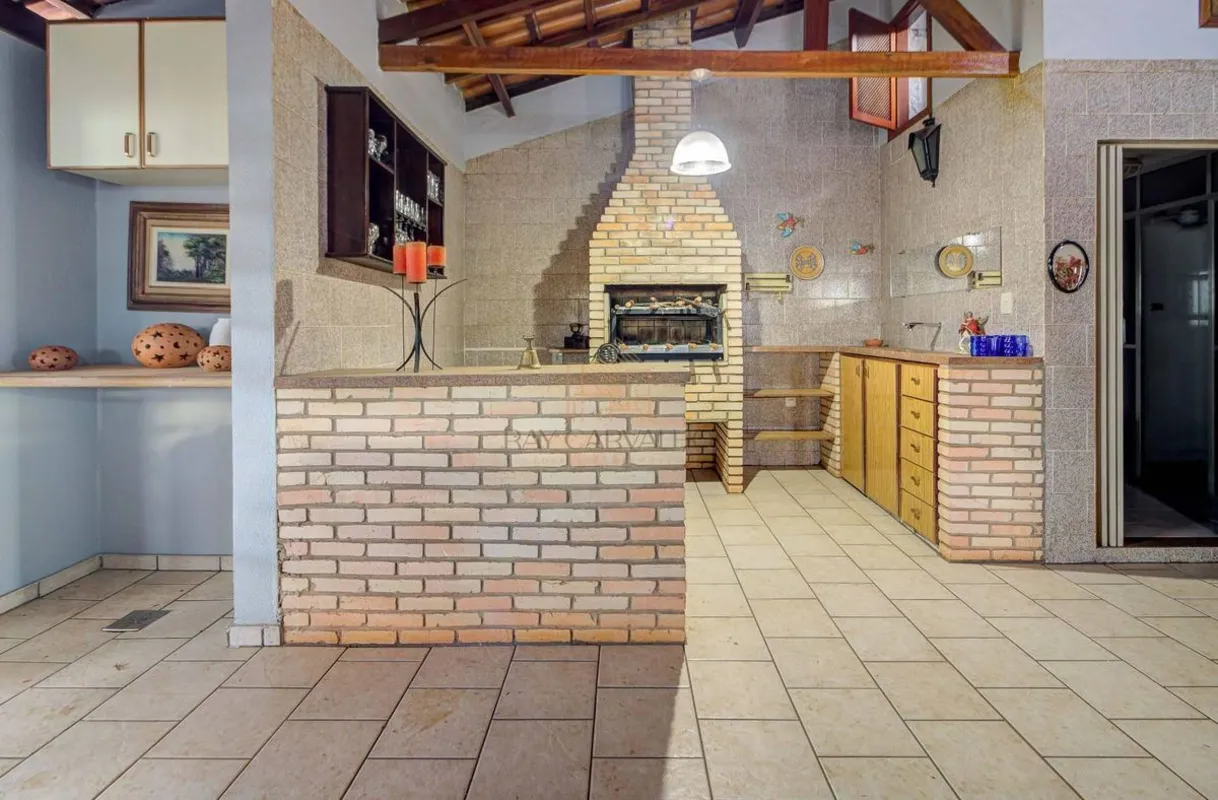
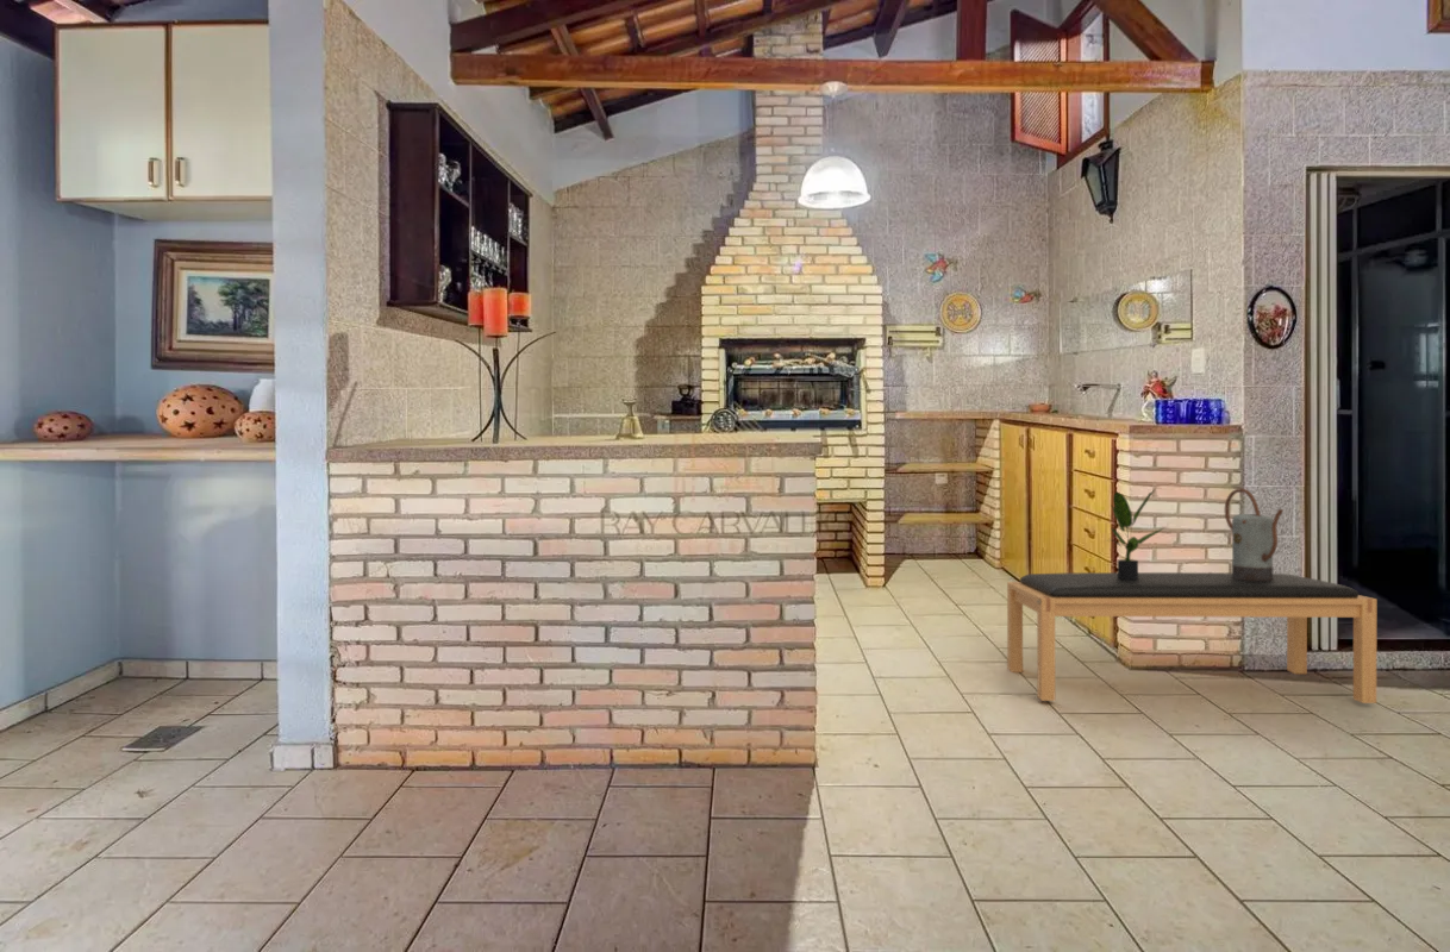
+ bench (1177, 615)
+ potted plant (1135, 537)
+ watering can (1252, 533)
